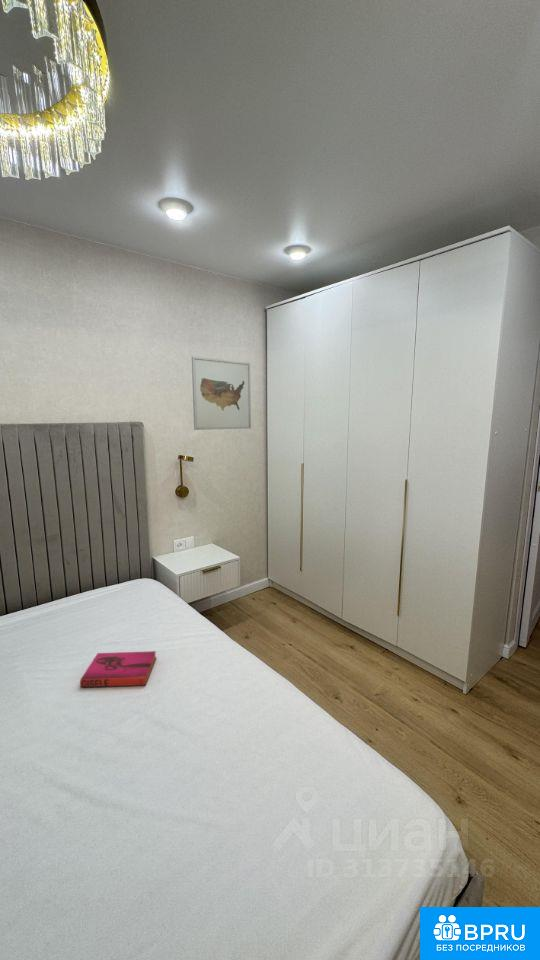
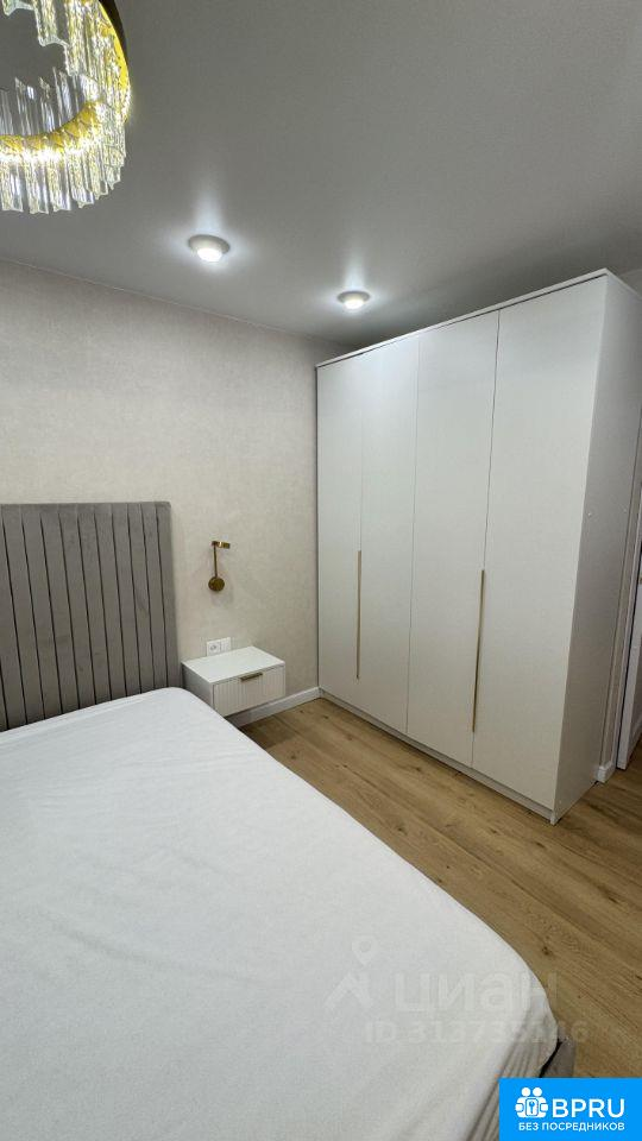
- wall art (223, 395)
- hardback book (120, 668)
